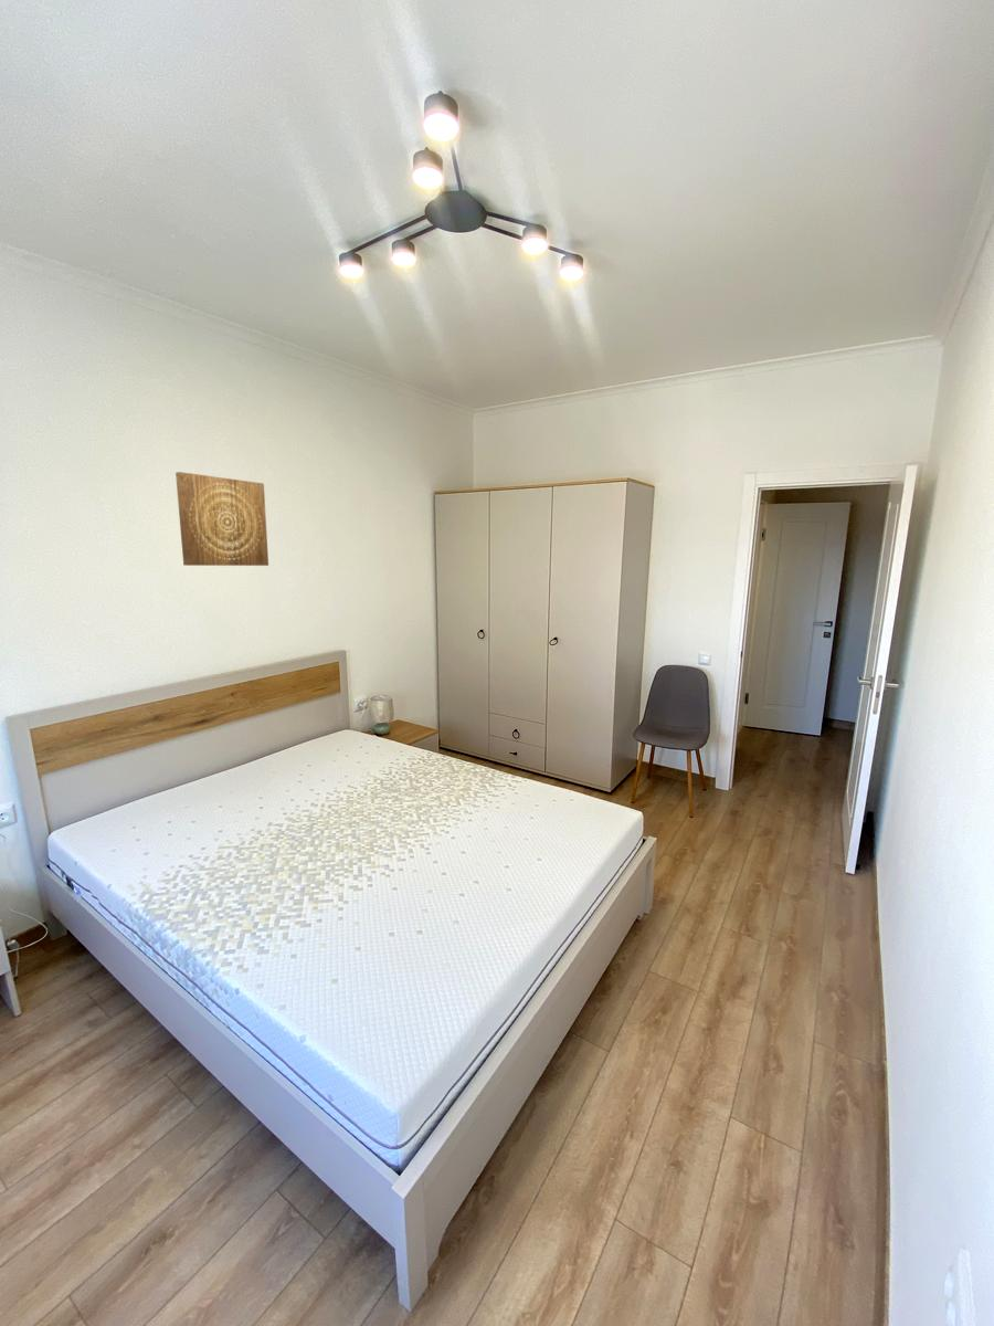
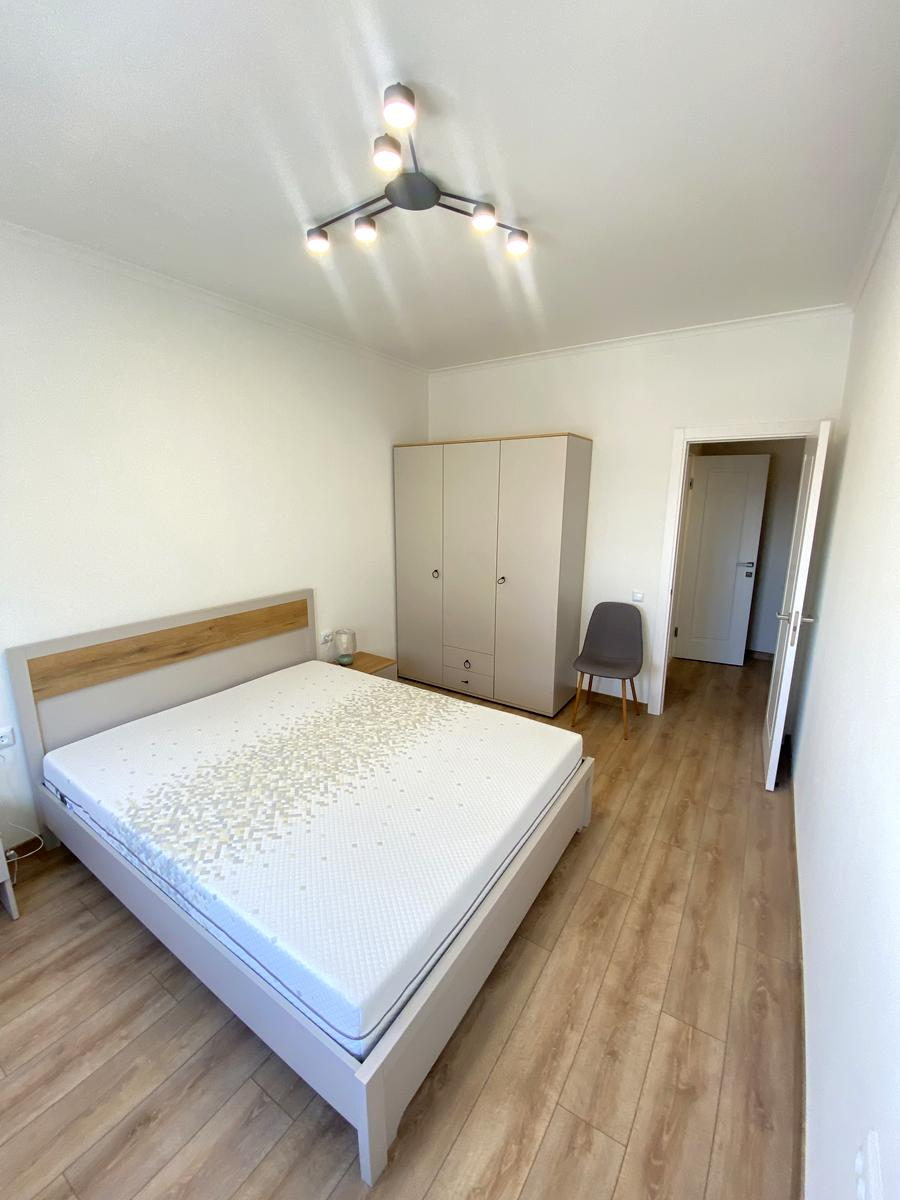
- wall art (225, 522)
